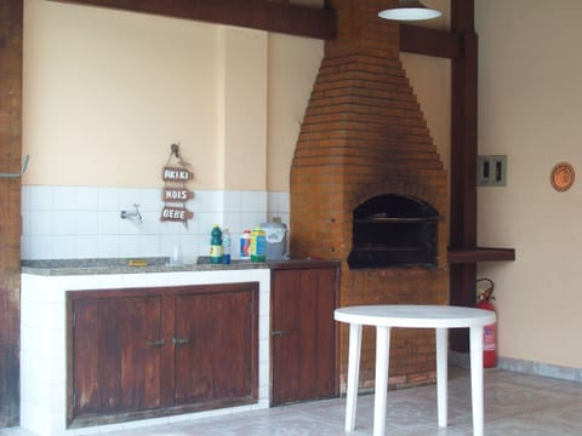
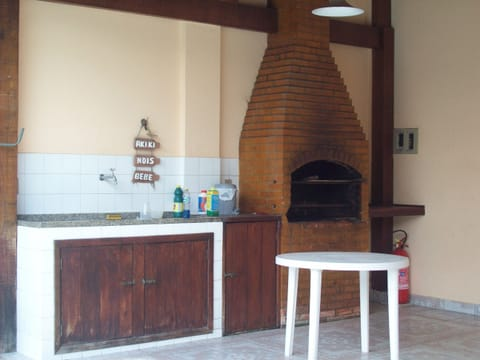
- decorative plate (563, 177)
